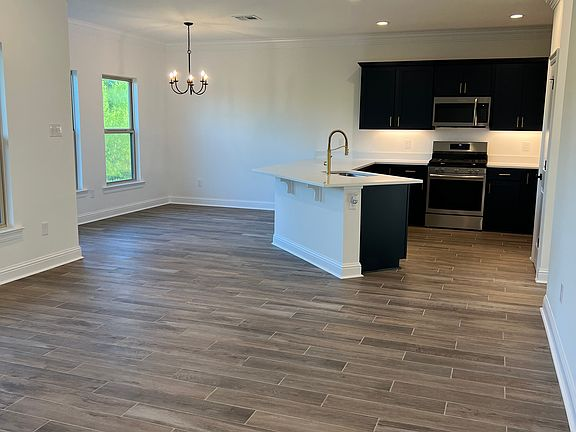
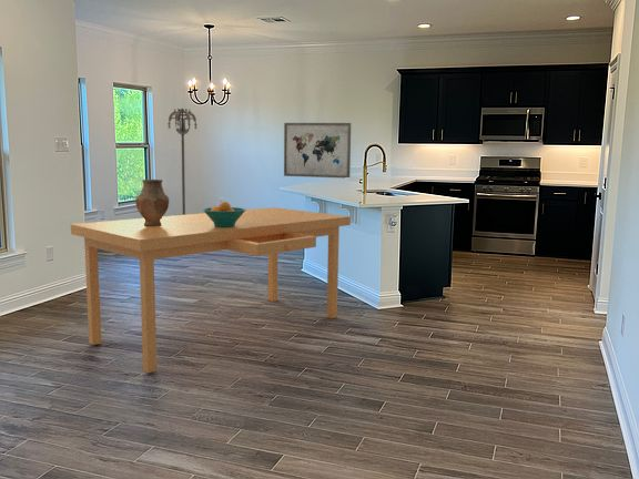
+ fruit bowl (224, 213)
+ floor lamp (183, 170)
+ vase (152, 202)
+ desk (237, 252)
+ wall art (316, 150)
